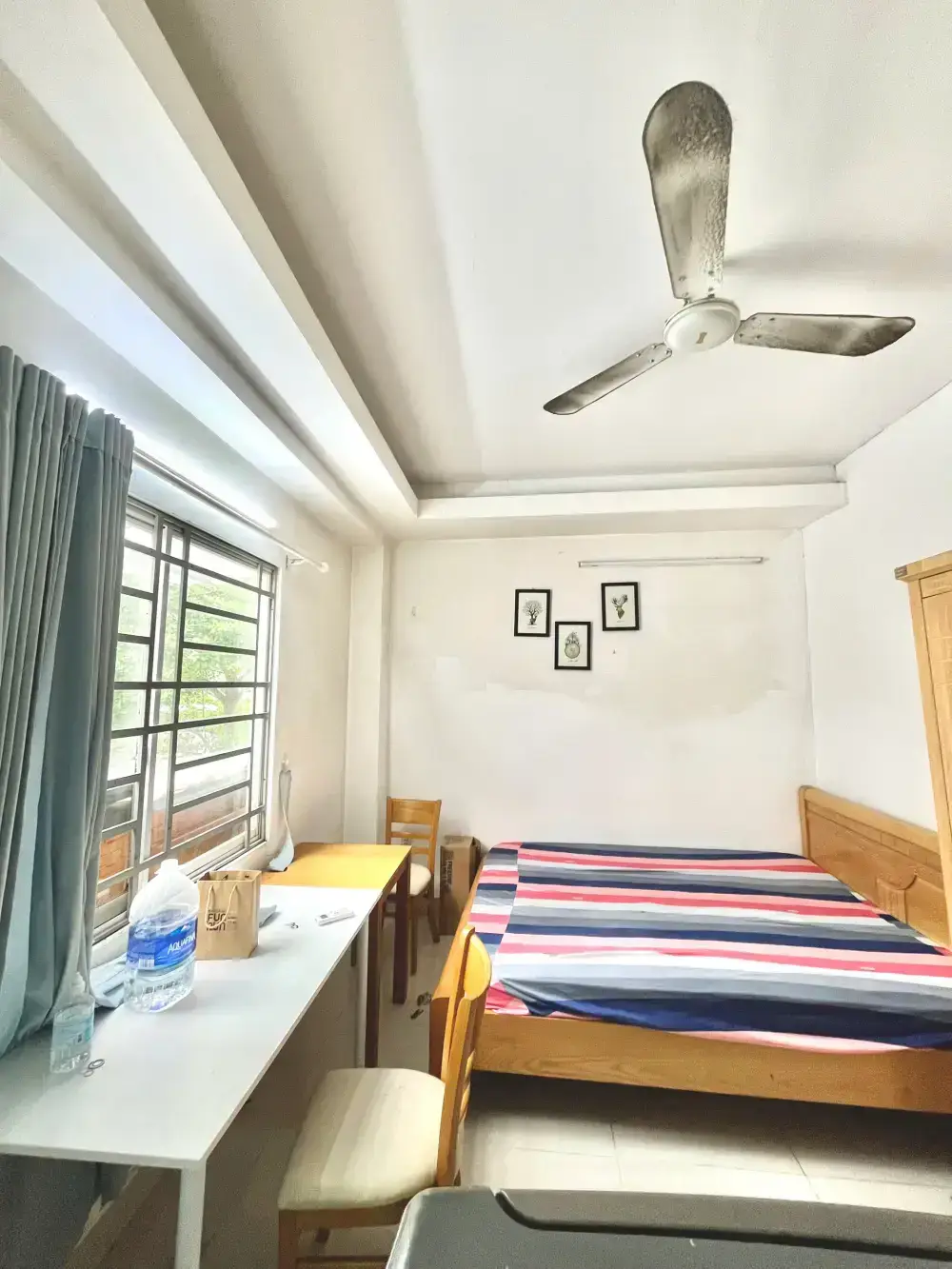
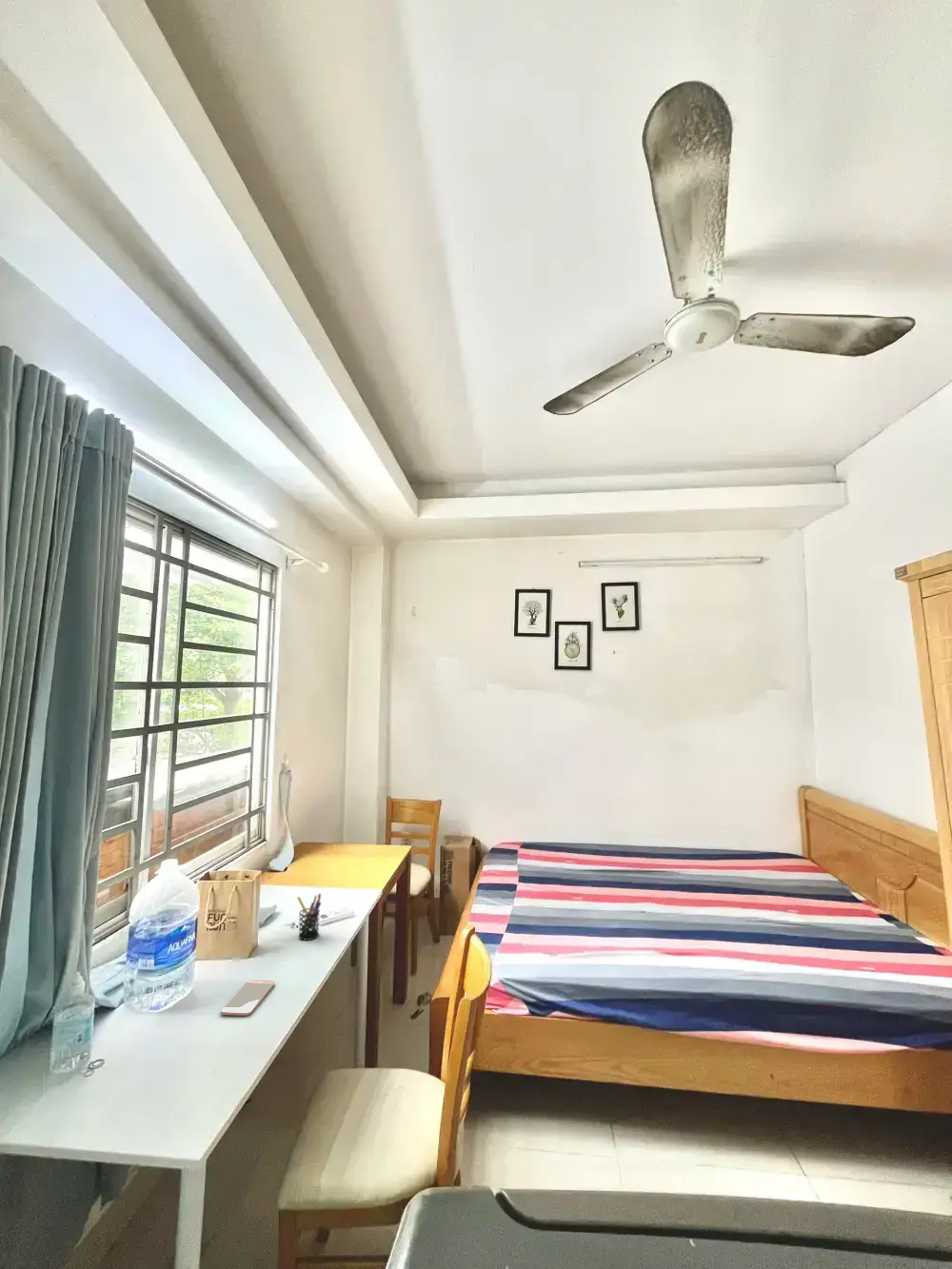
+ smartphone (248, 996)
+ pen holder (311, 914)
